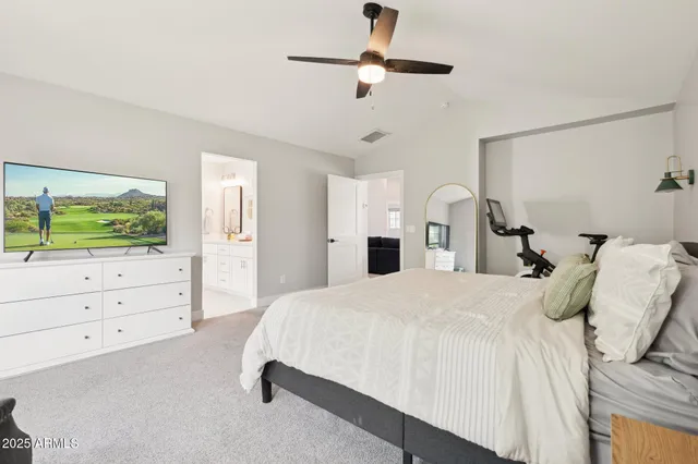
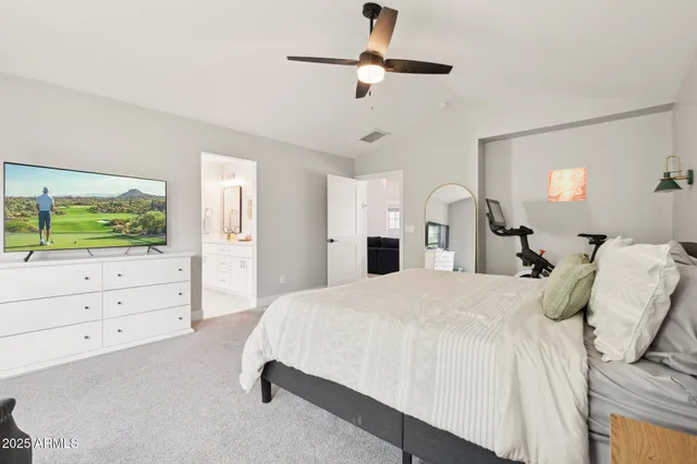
+ wall art (566, 185)
